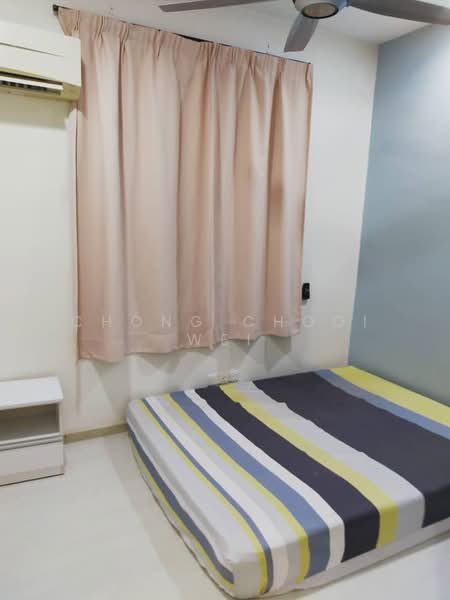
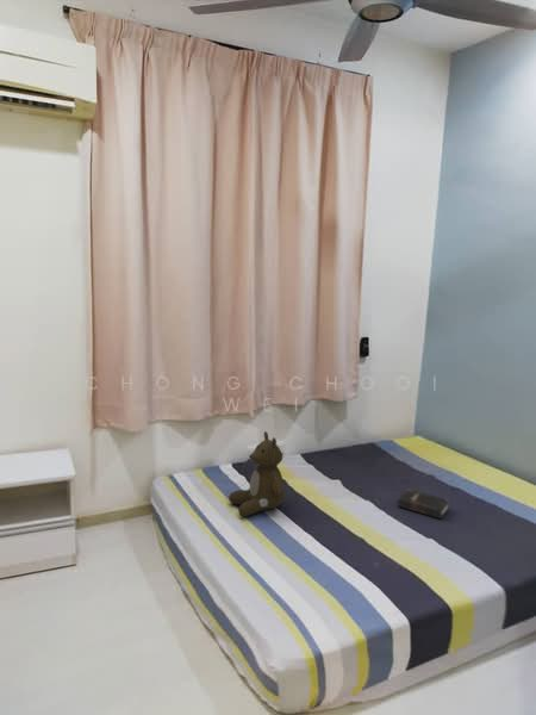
+ hardback book (423, 503)
+ teddy bear (257, 472)
